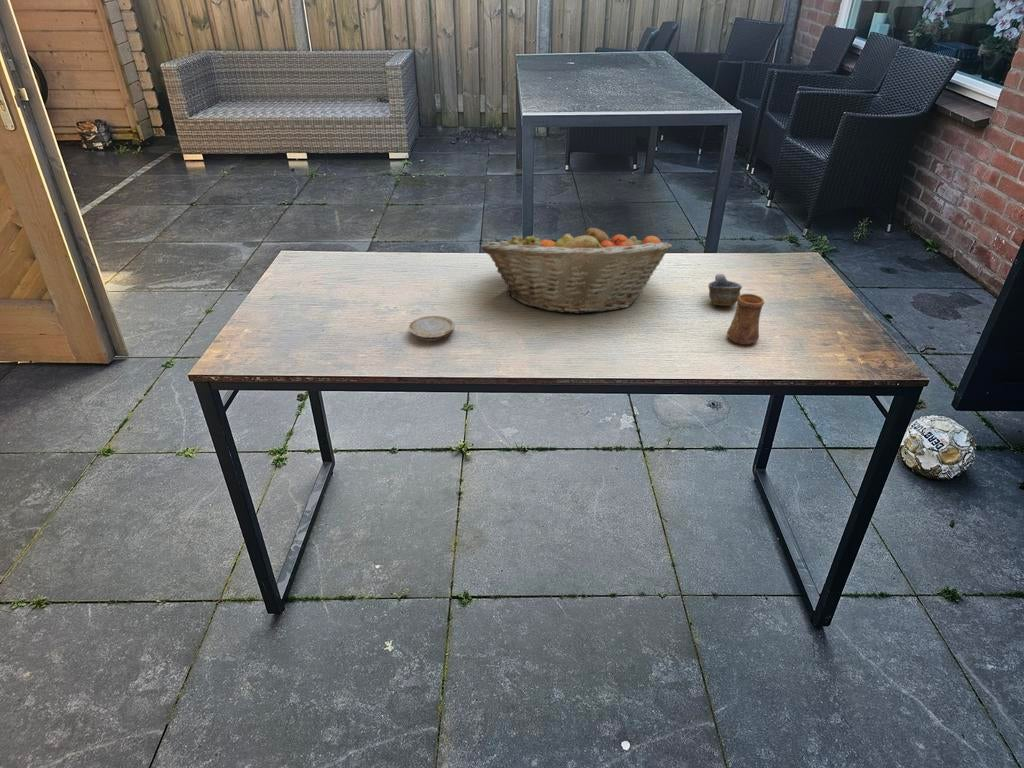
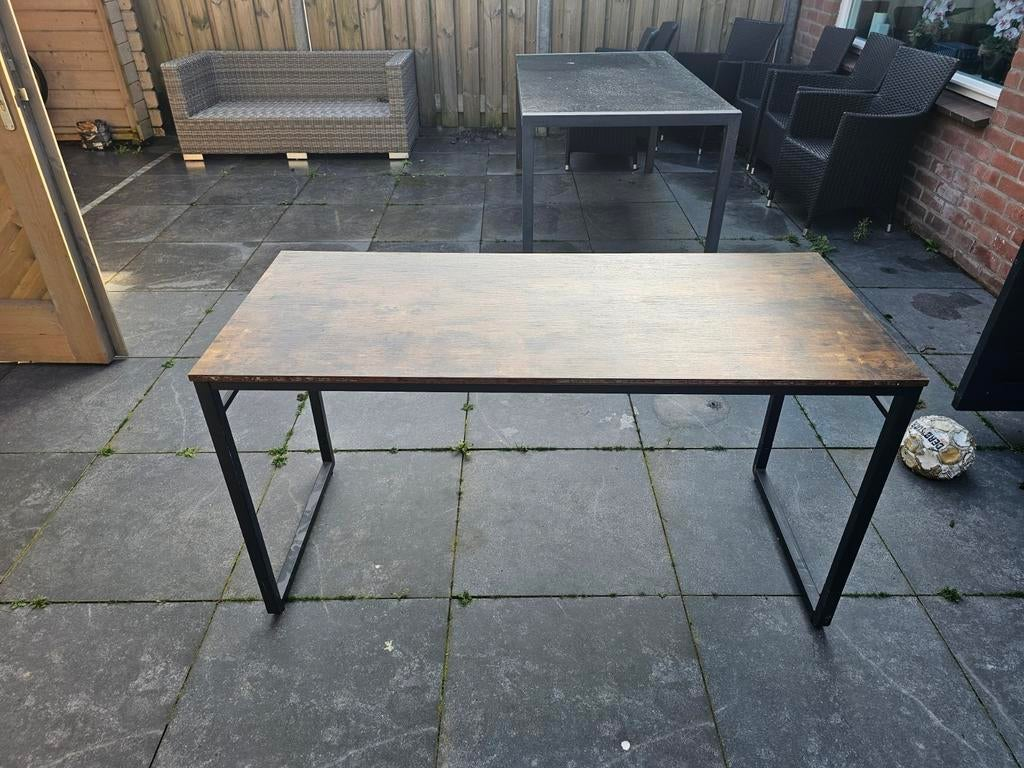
- wood slice (432, 329)
- cup (724, 291)
- cup (746, 319)
- fruit basket (574, 259)
